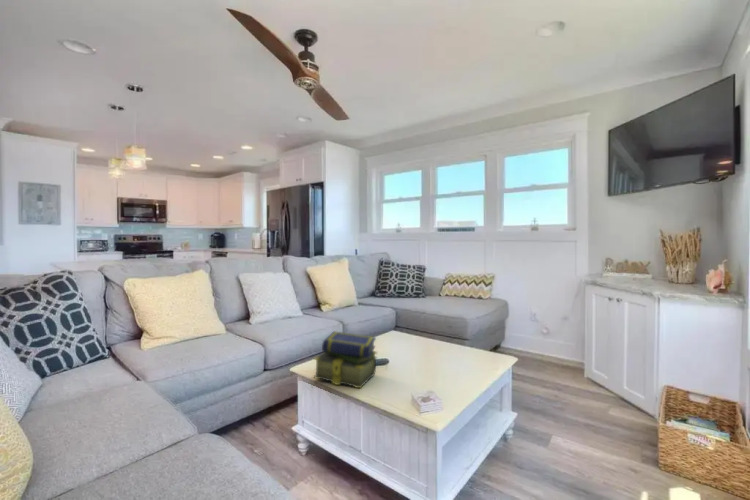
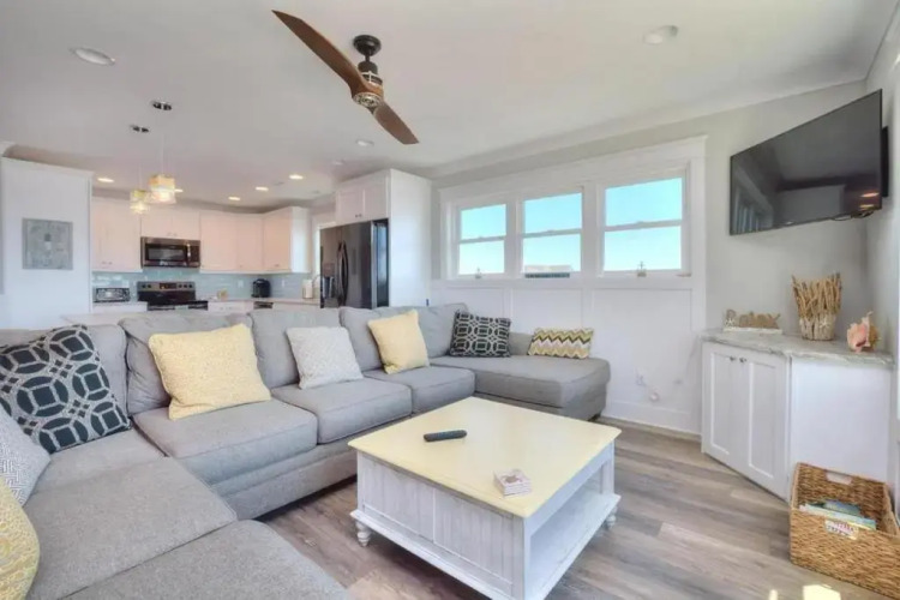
- stack of books (348, 356)
